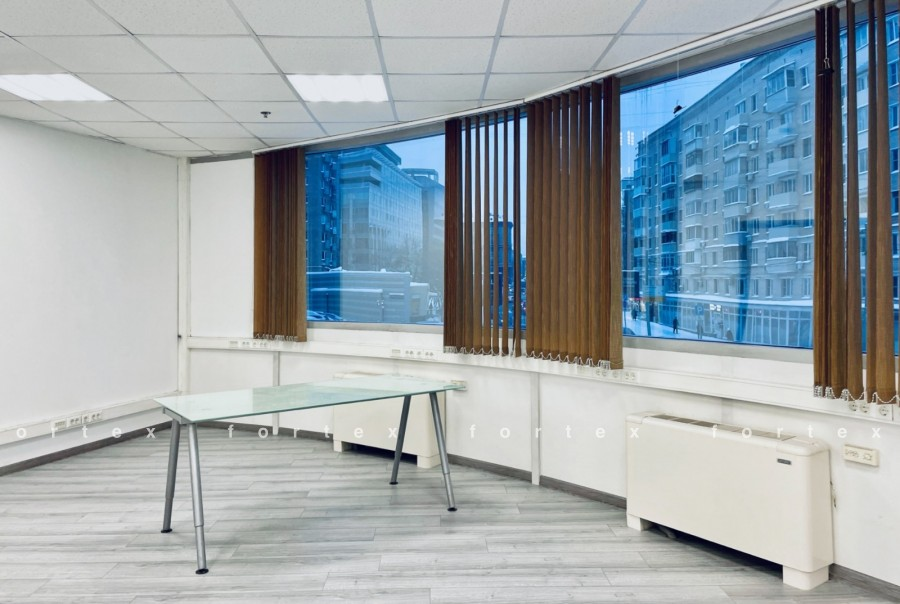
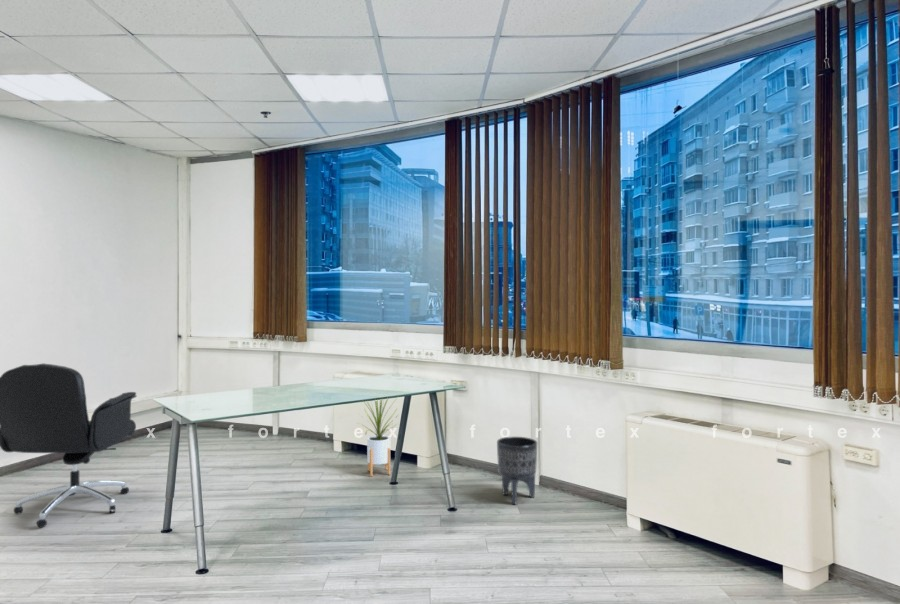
+ planter (517, 469)
+ office chair (70, 434)
+ house plant (380, 427)
